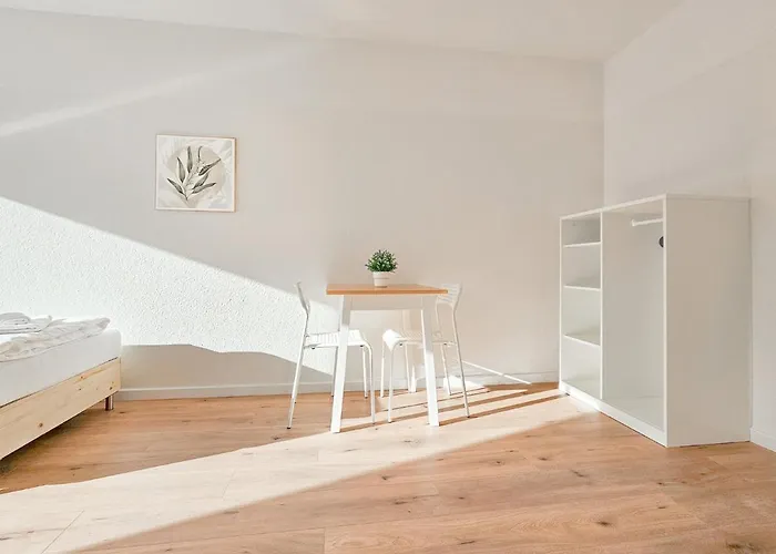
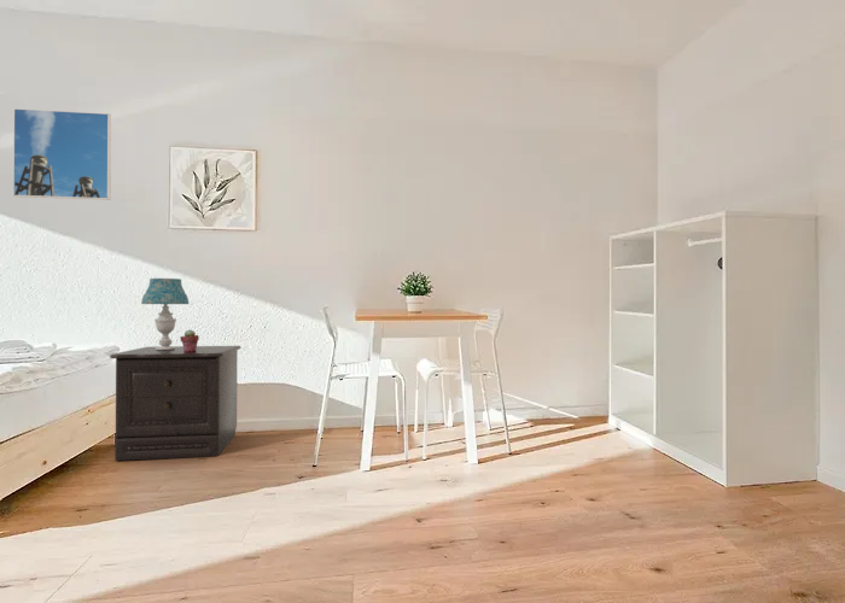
+ potted succulent (190, 340)
+ nightstand (180, 398)
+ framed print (63, 154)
+ table lamp (165, 314)
